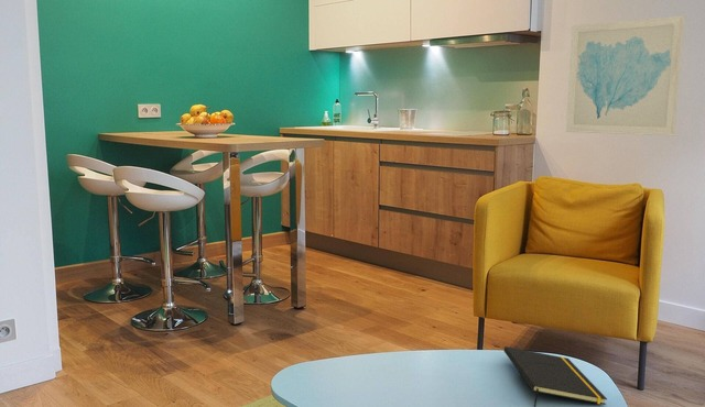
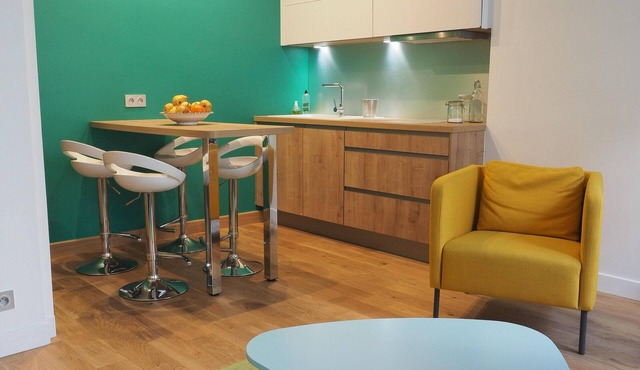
- notepad (552, 373)
- wall art (620, 78)
